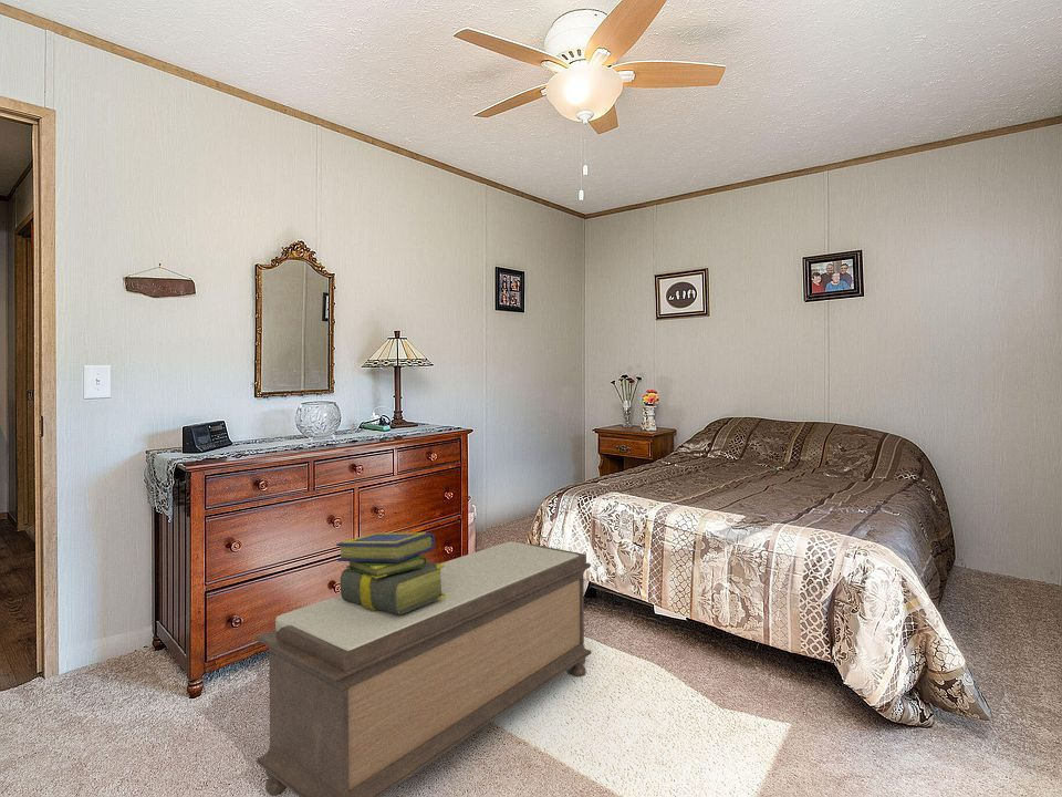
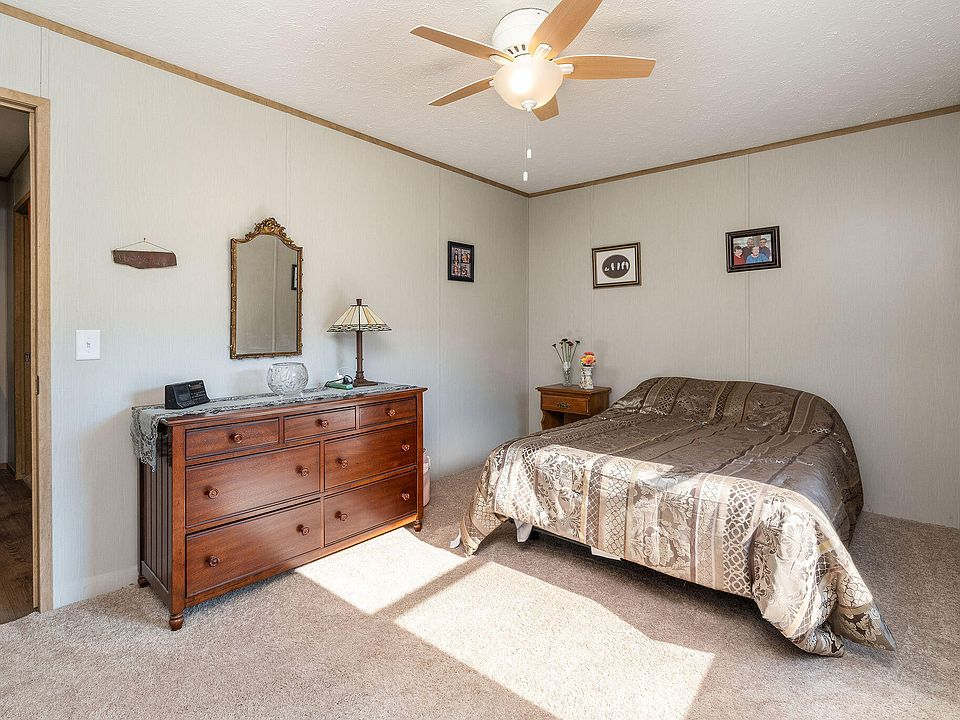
- stack of books (387, 567)
- bench (452, 651)
